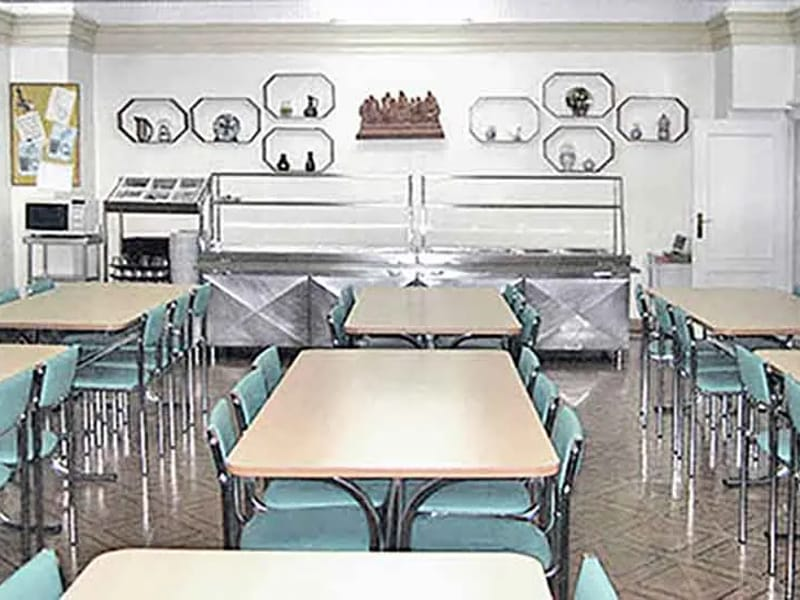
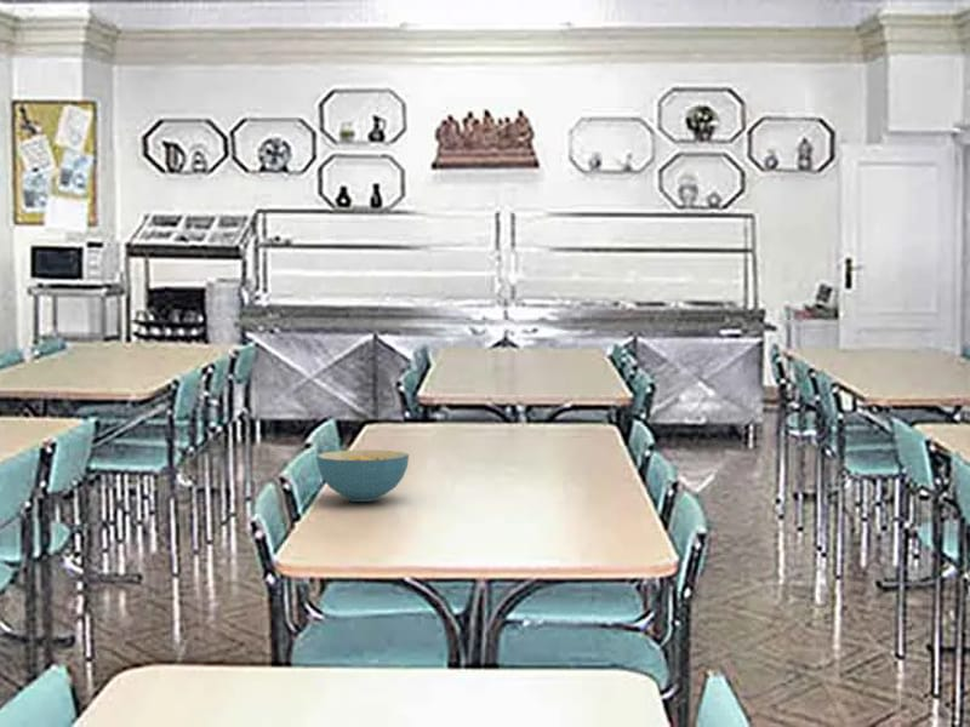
+ cereal bowl (363, 476)
